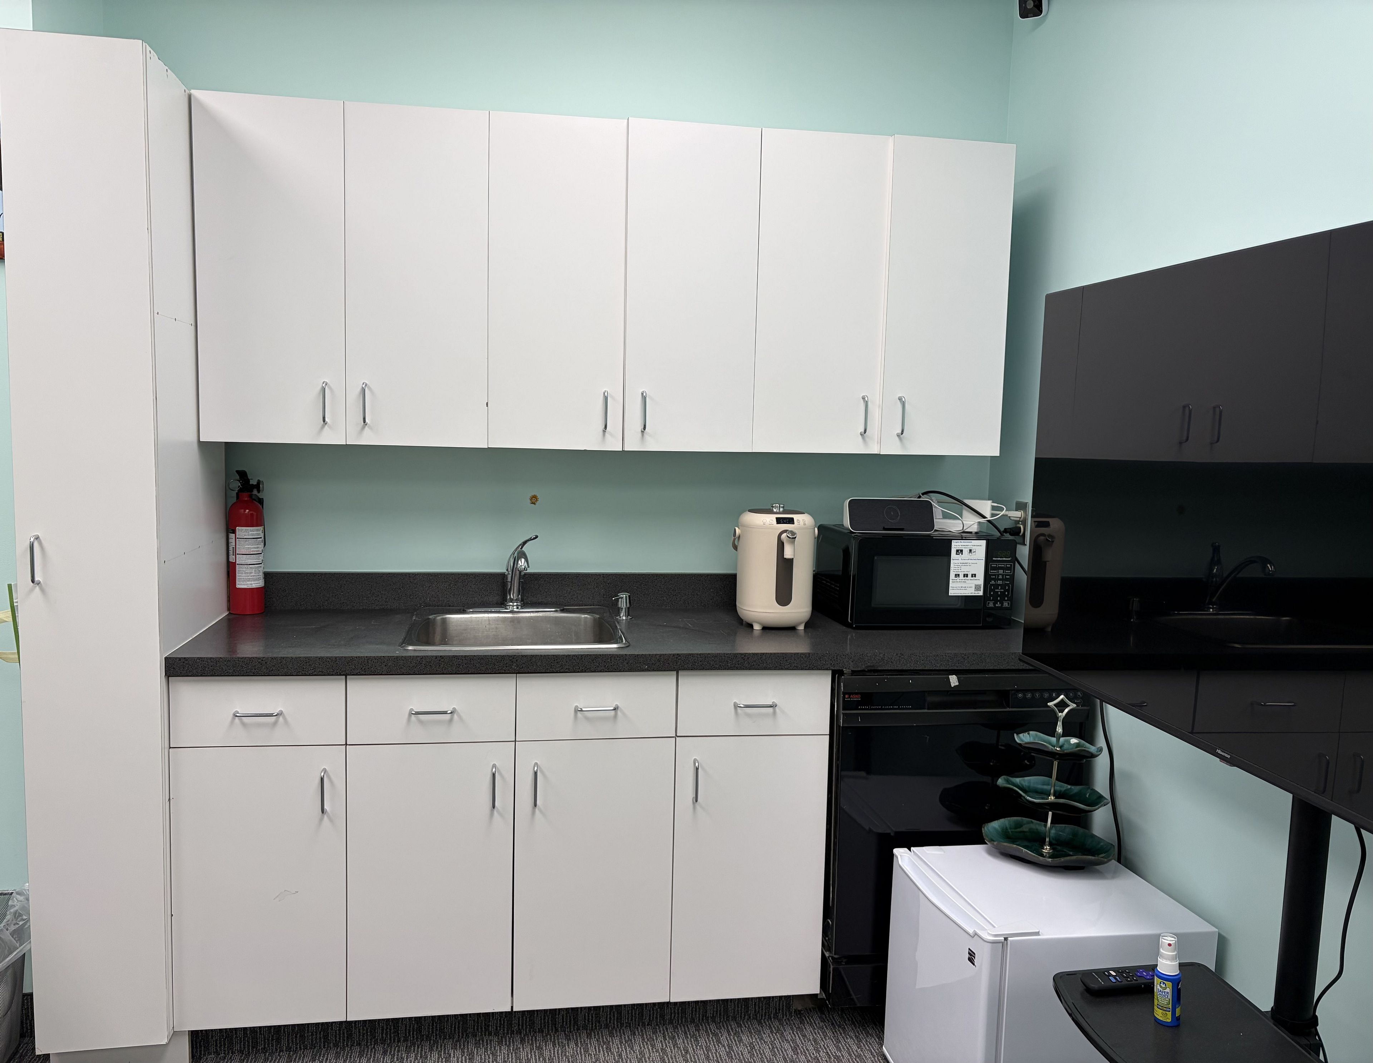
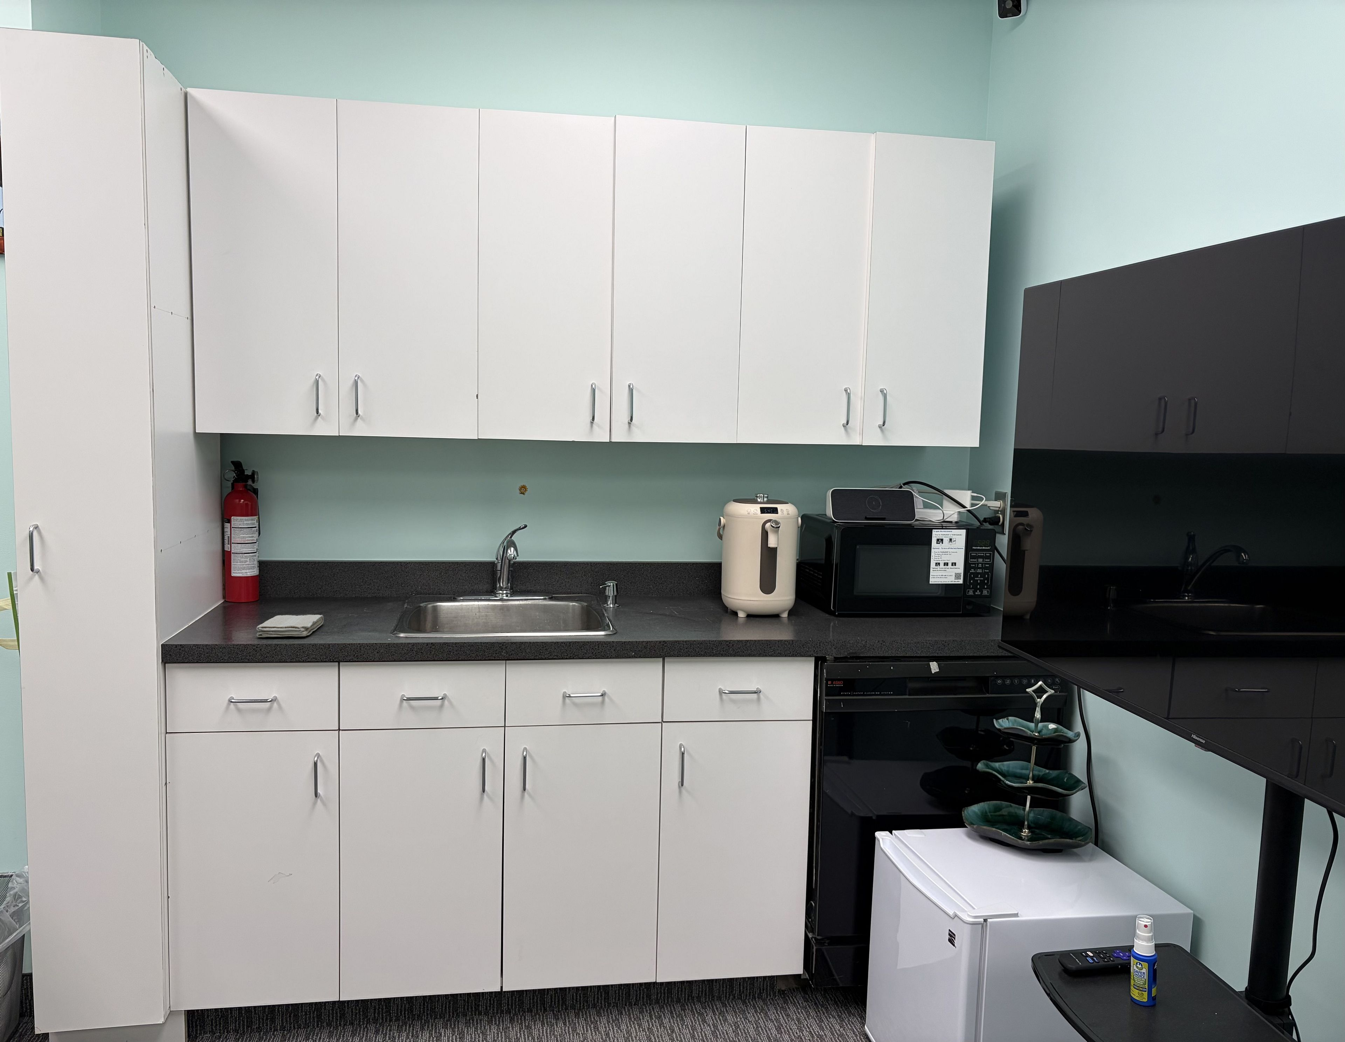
+ washcloth (290, 625)
